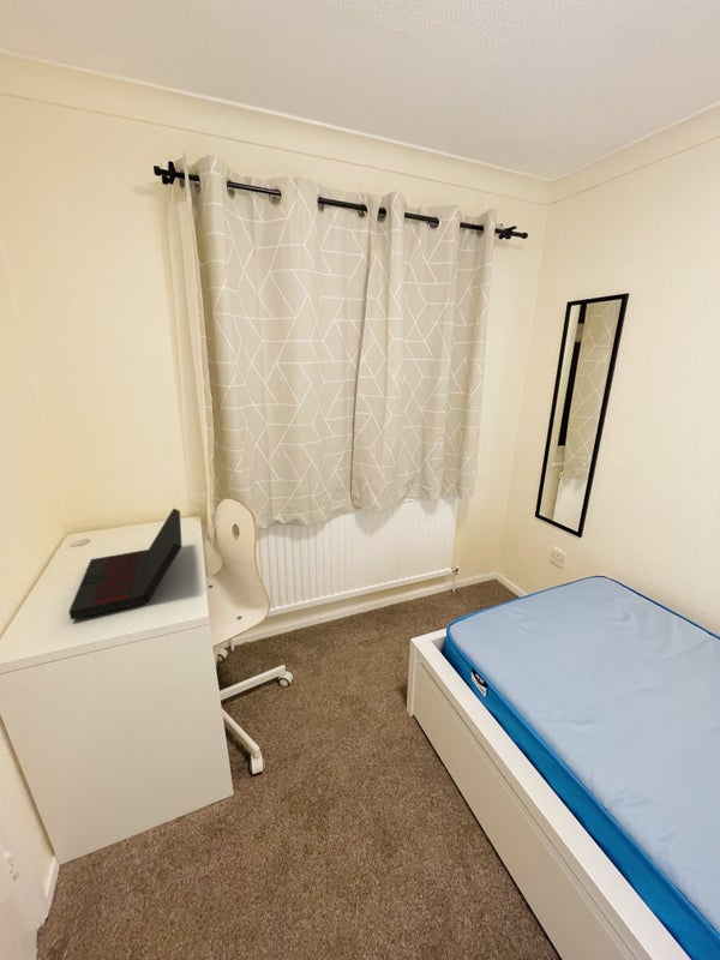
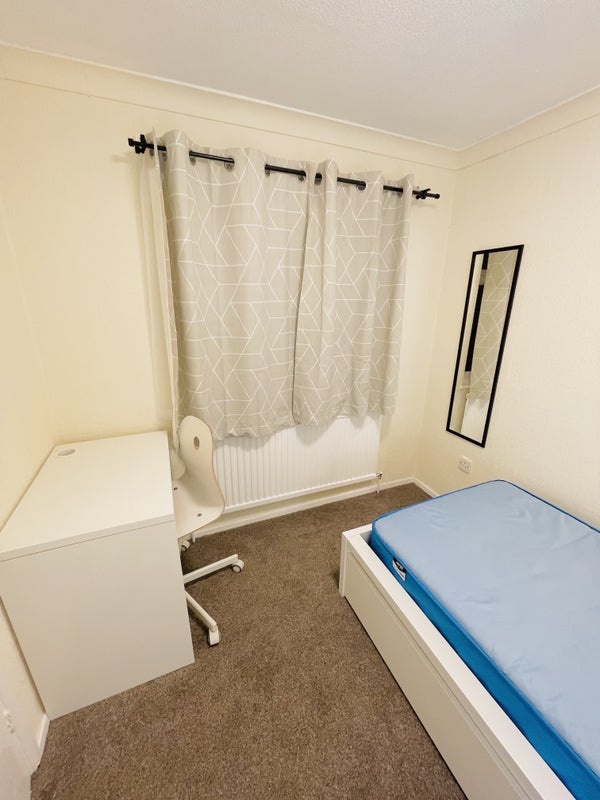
- laptop (132, 554)
